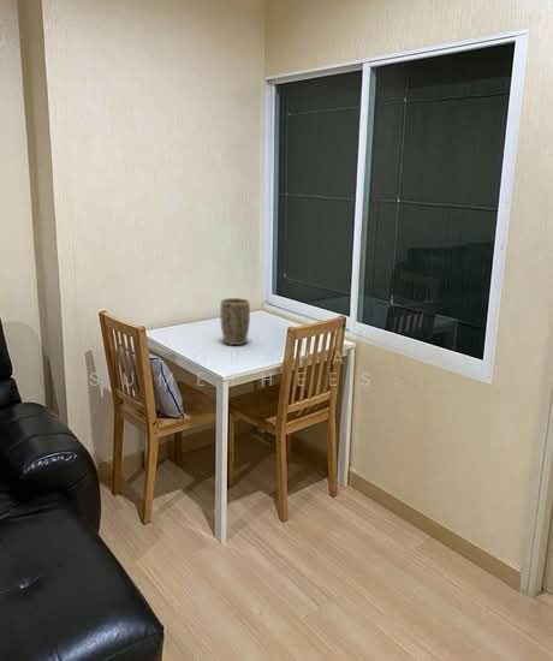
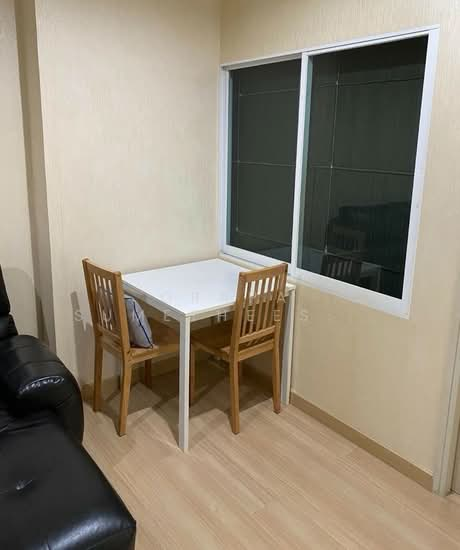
- plant pot (234, 321)
